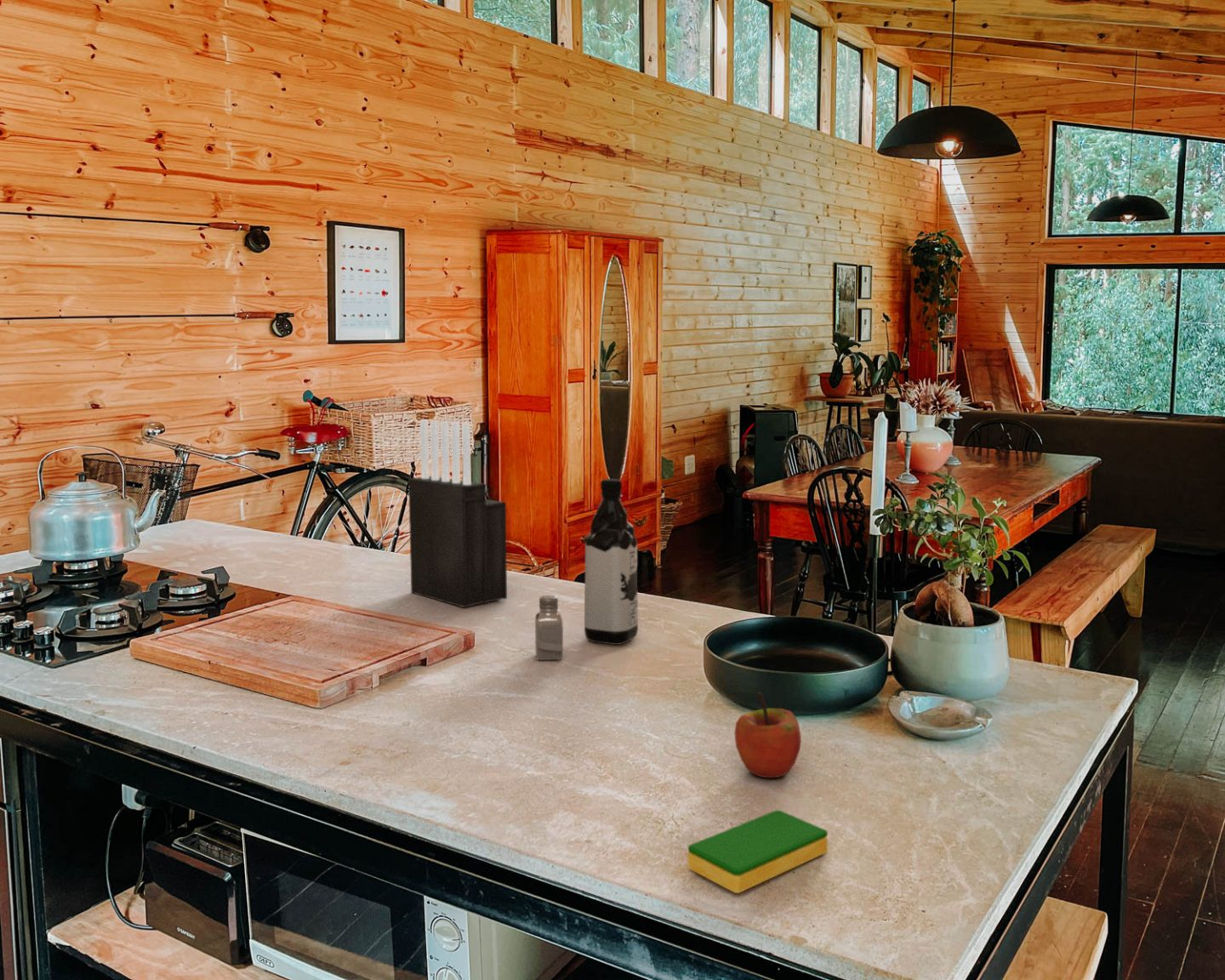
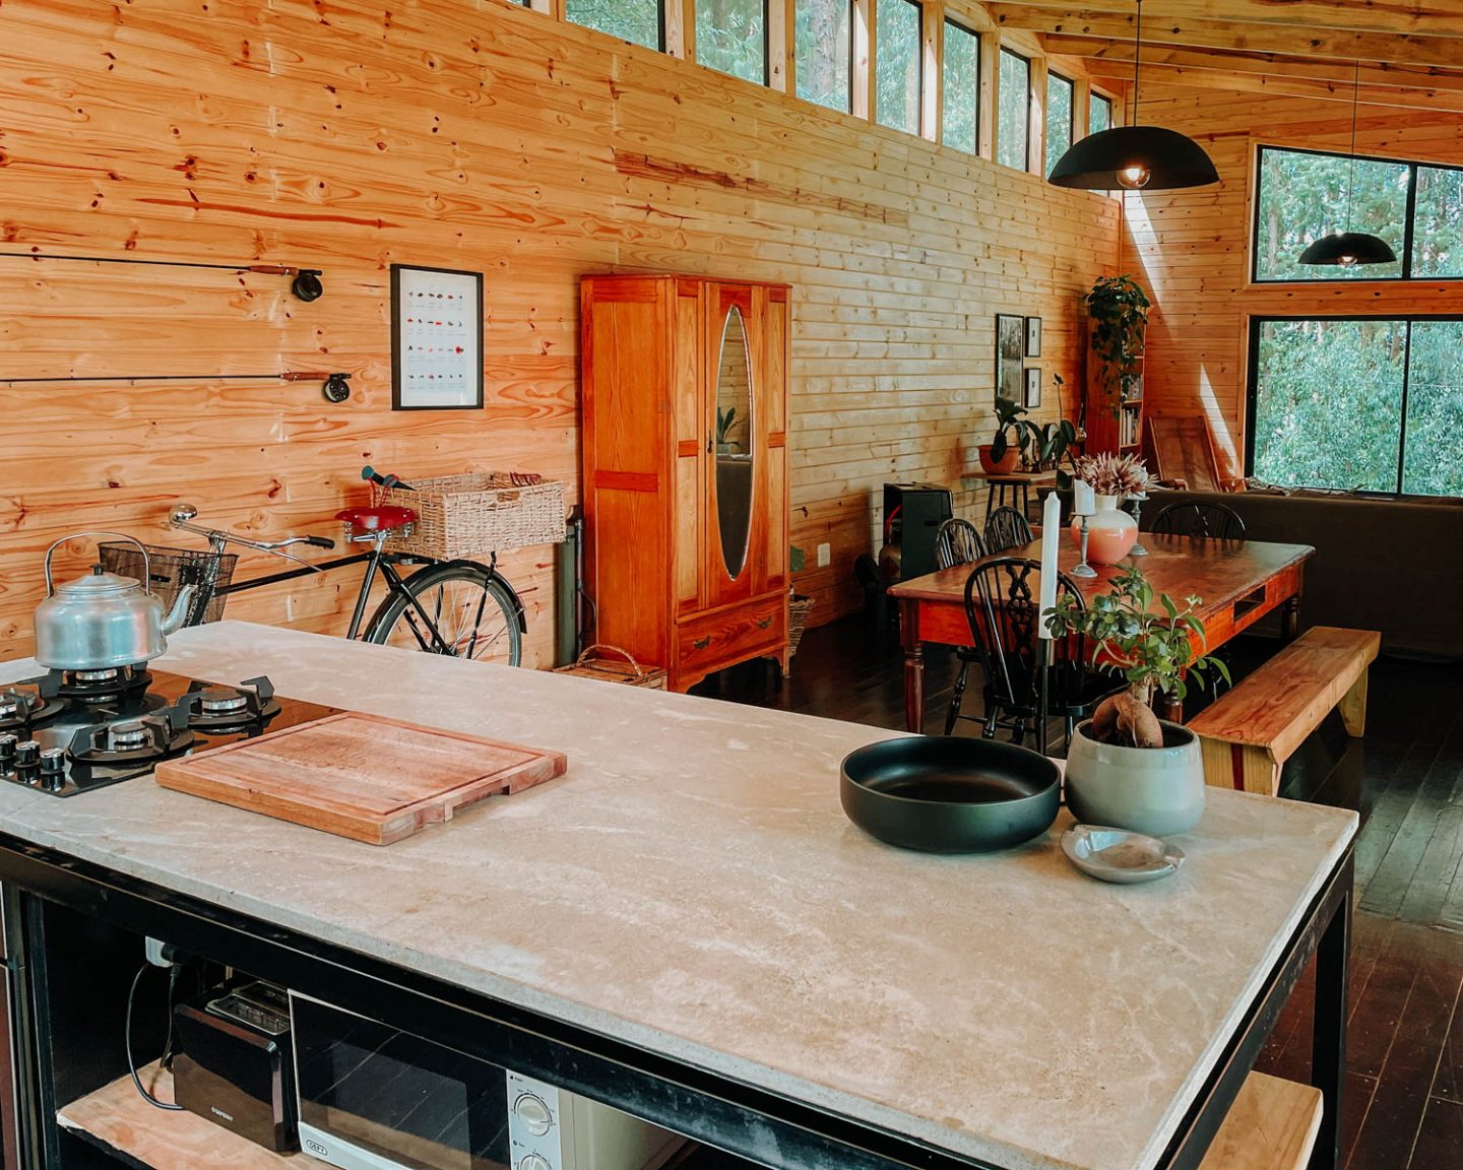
- dish sponge (758, 849)
- saltshaker (549, 626)
- apple (767, 732)
- water bottle (611, 560)
- knife block (461, 508)
